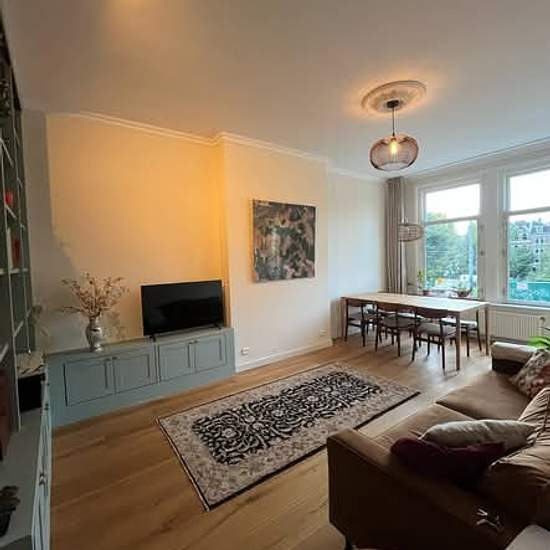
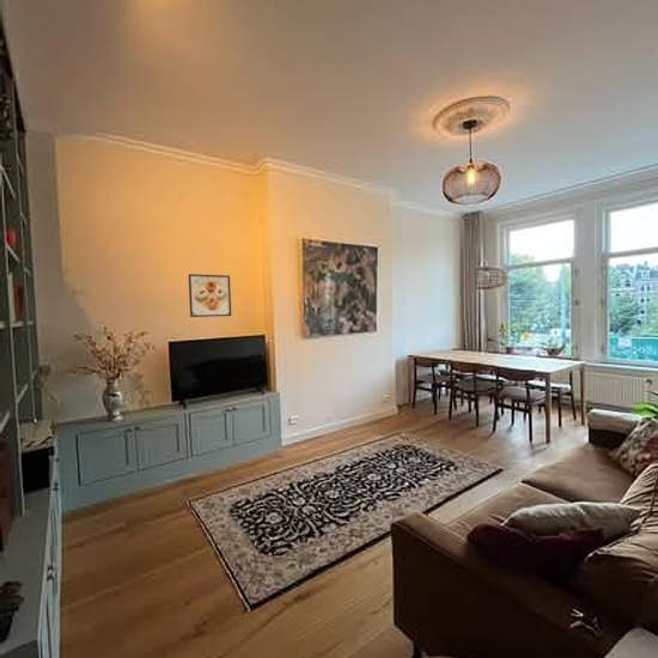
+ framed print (211, 296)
